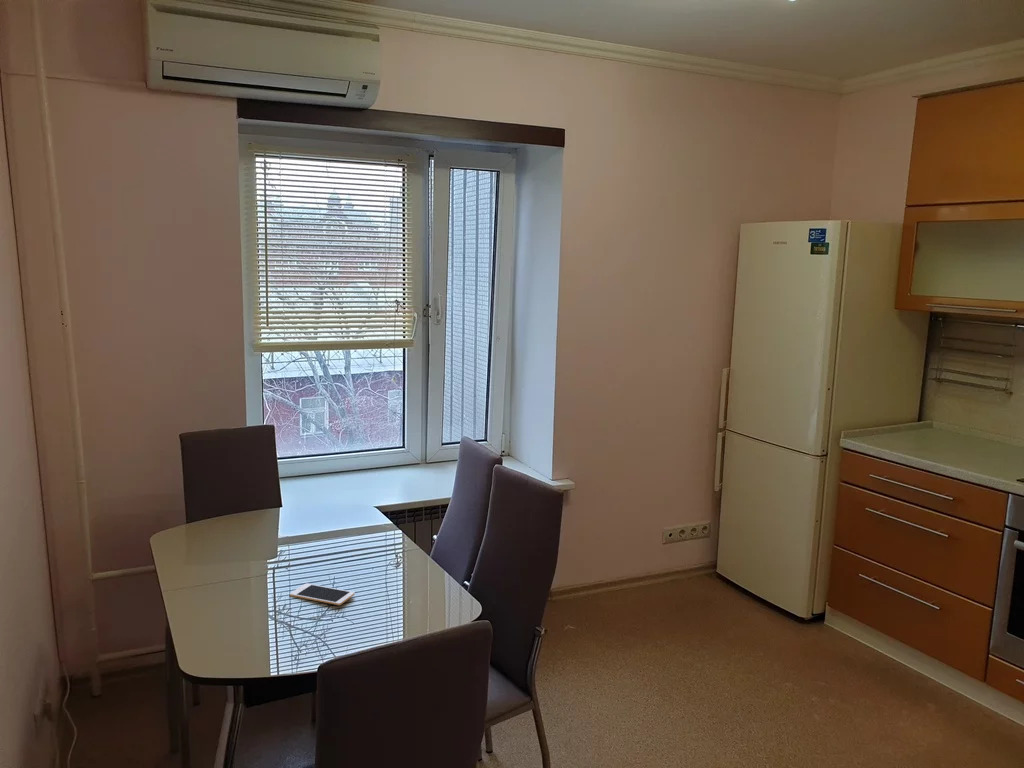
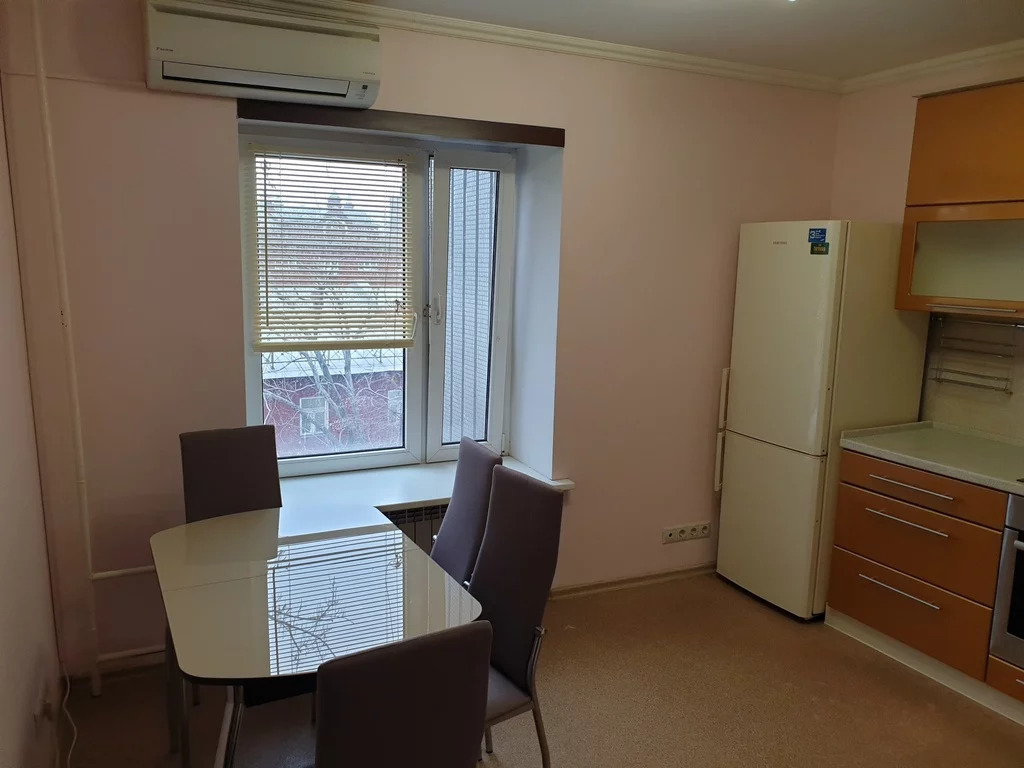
- cell phone (322, 594)
